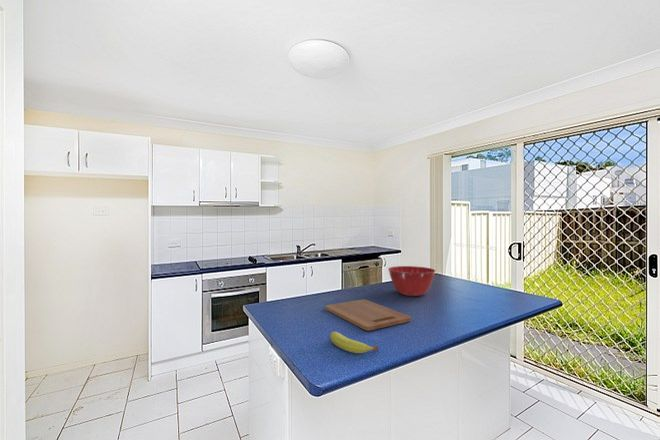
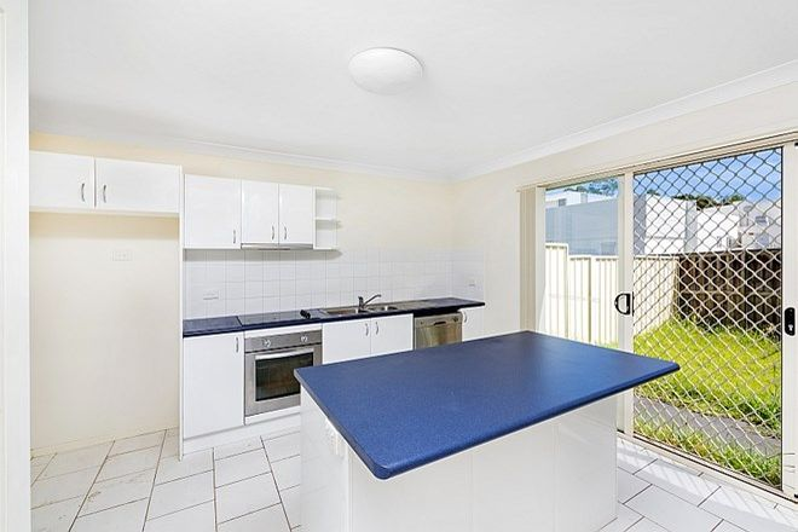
- mixing bowl (411, 281)
- cutting board (365, 312)
- fruit (350, 340)
